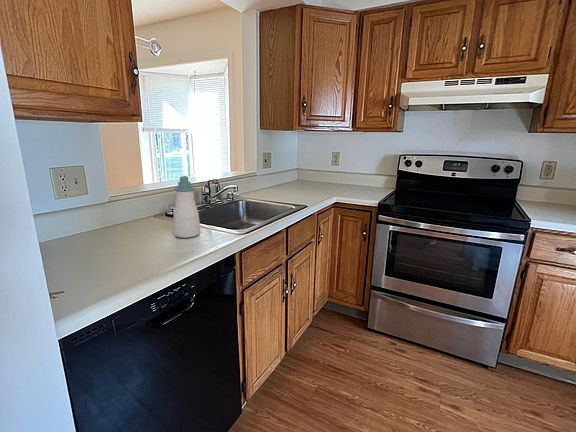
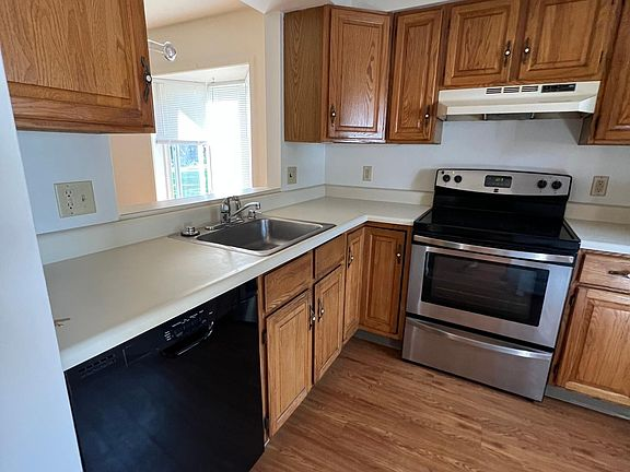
- soap bottle (185, 206)
